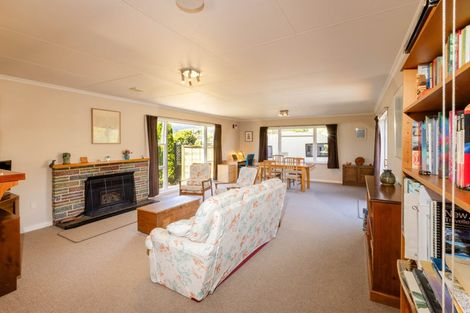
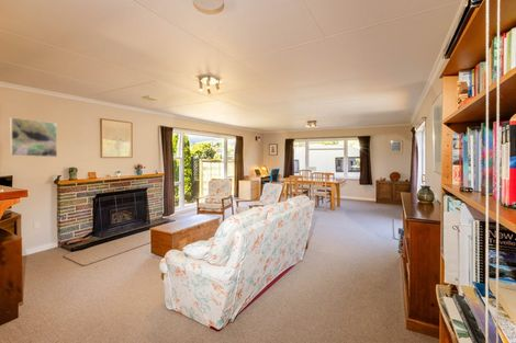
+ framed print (34, 138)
